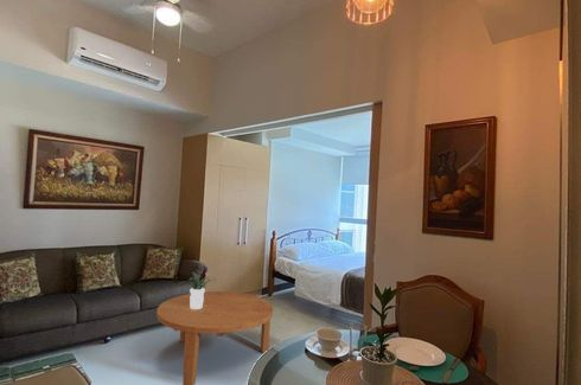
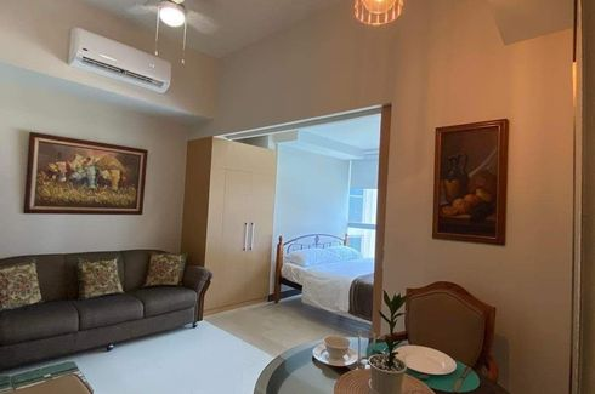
- potted plant (197, 290)
- coffee table (215, 331)
